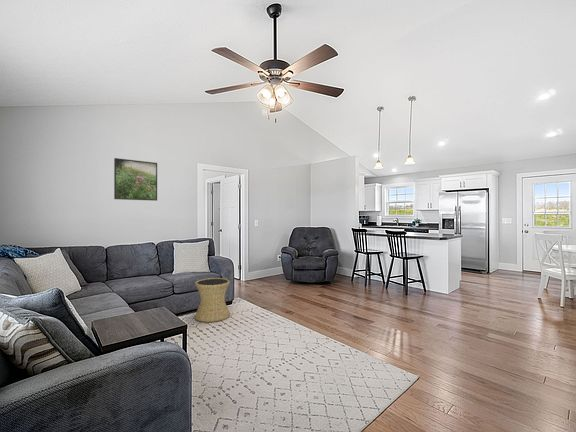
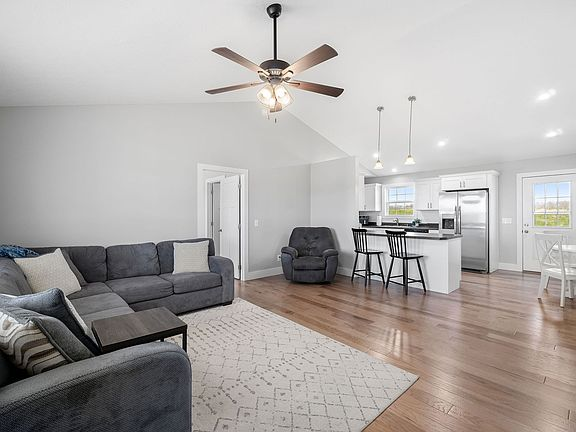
- side table (212, 298)
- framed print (136, 180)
